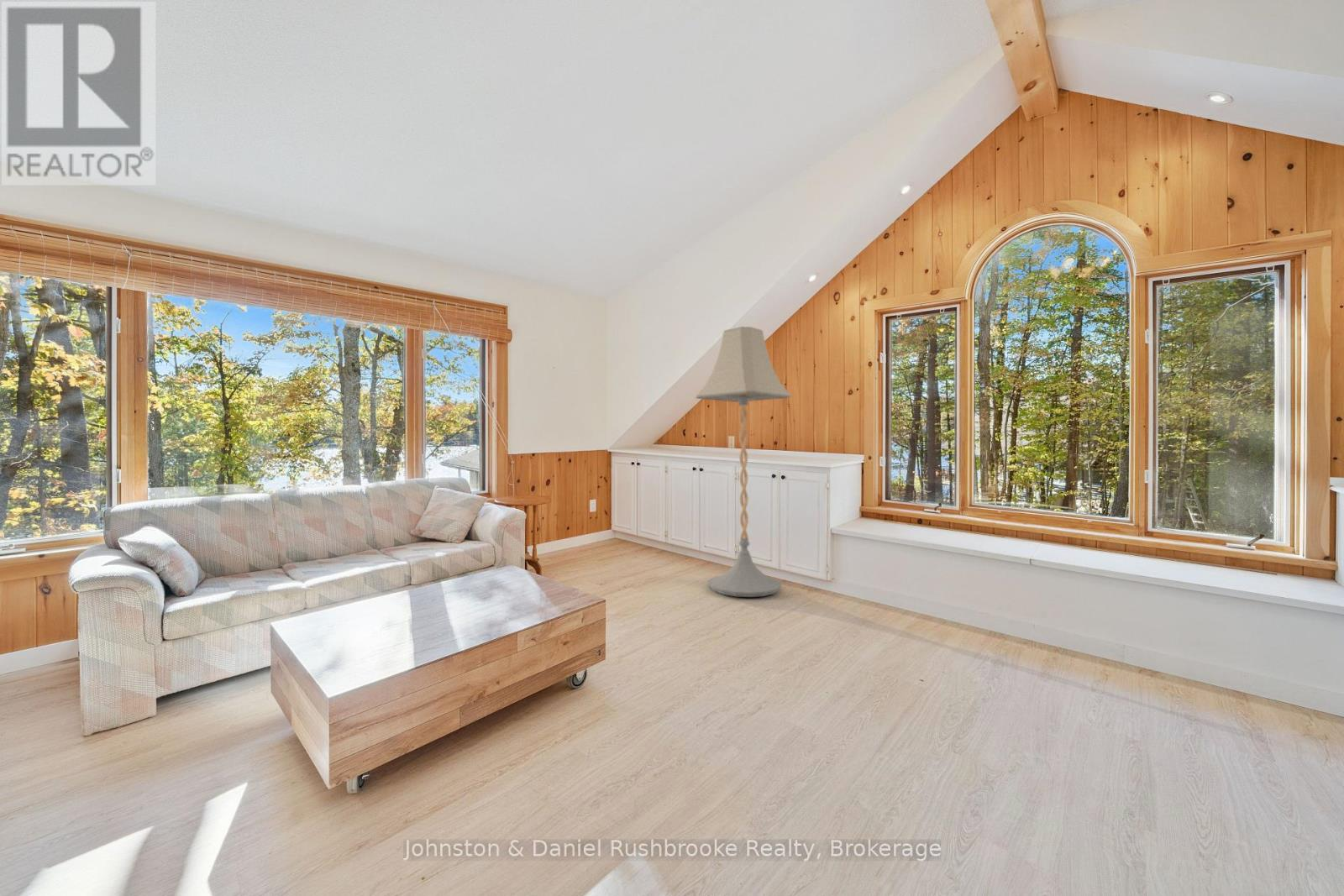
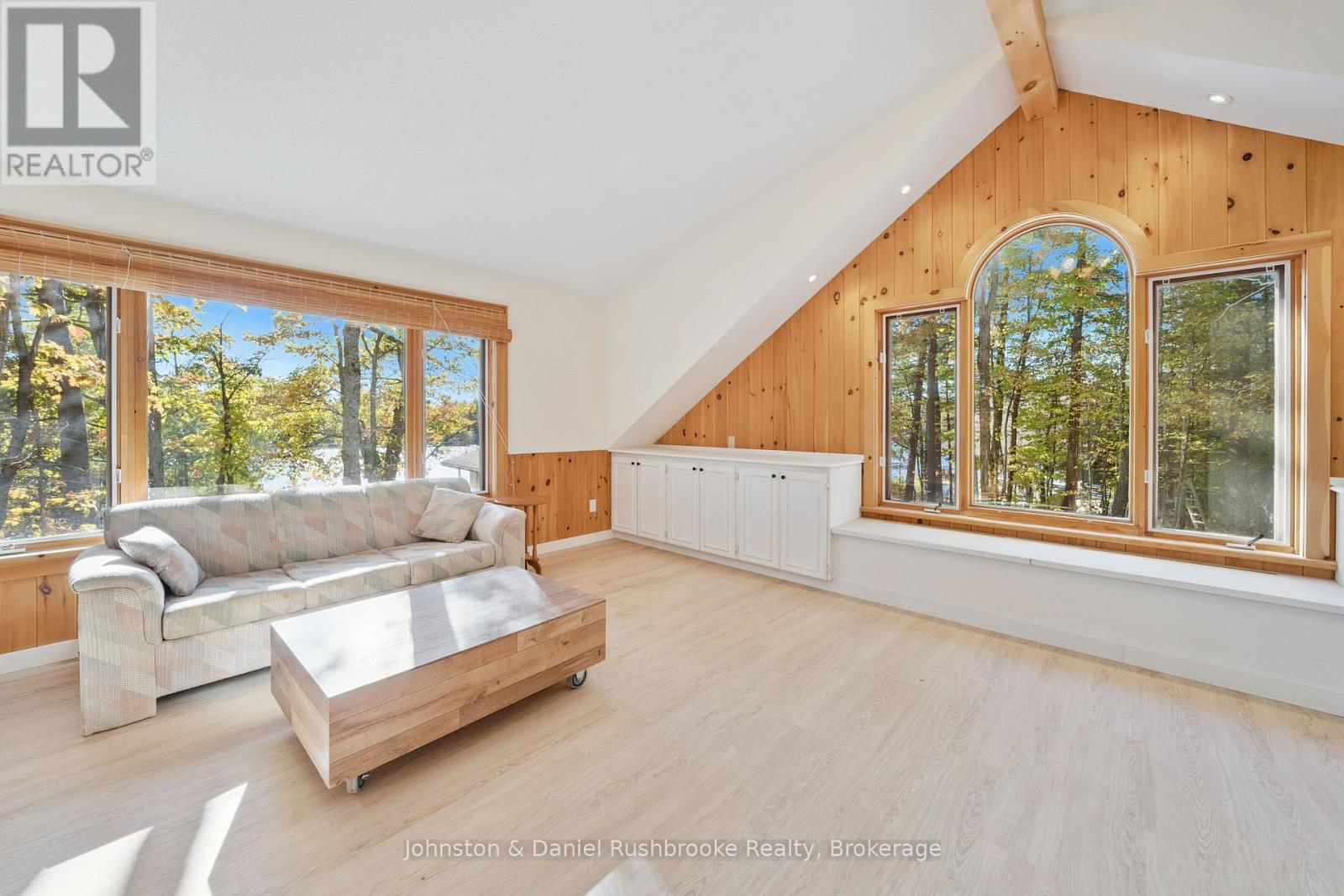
- floor lamp (743, 457)
